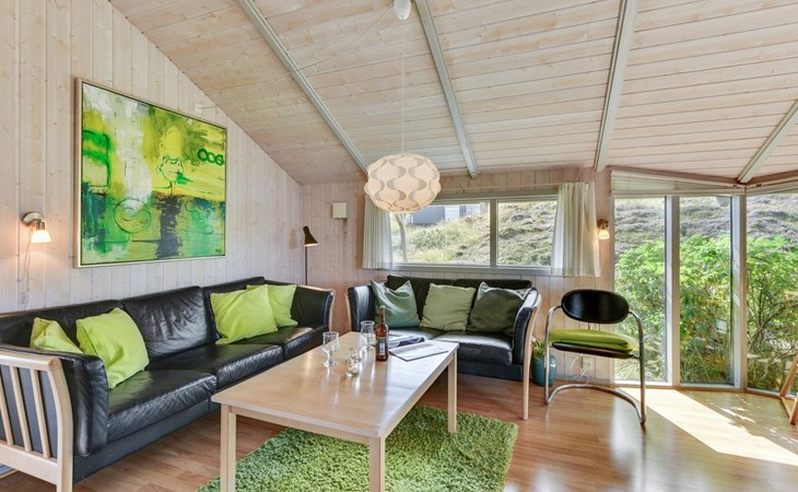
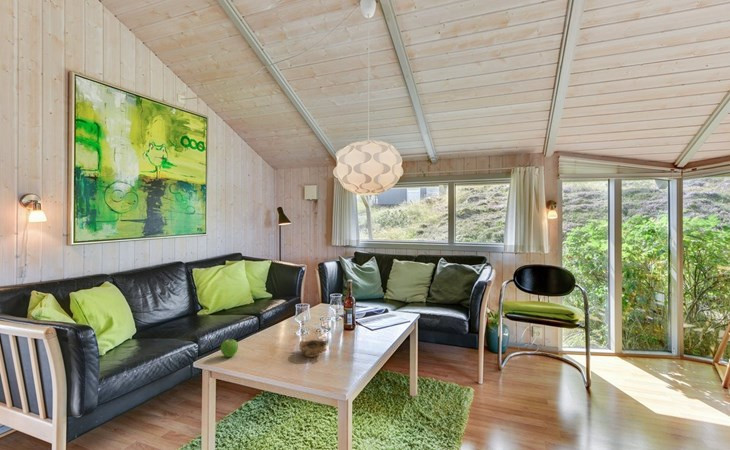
+ fruit (229, 348)
+ bowl (312, 349)
